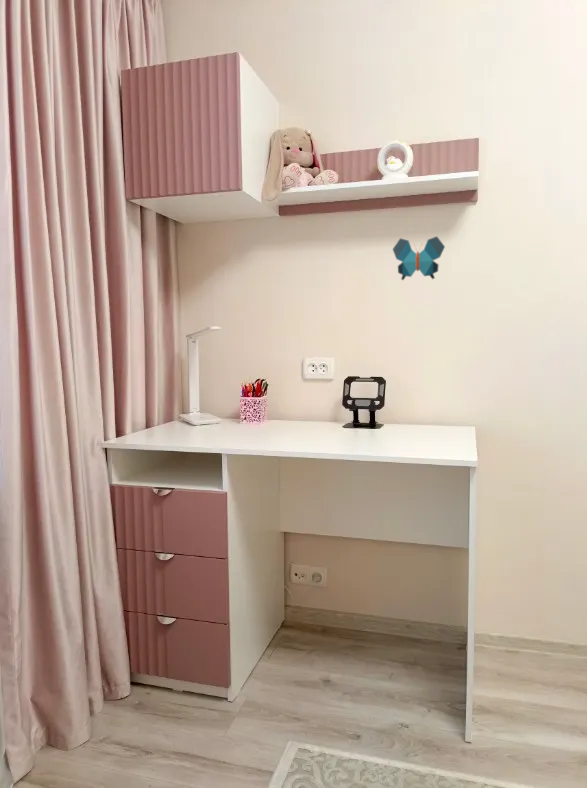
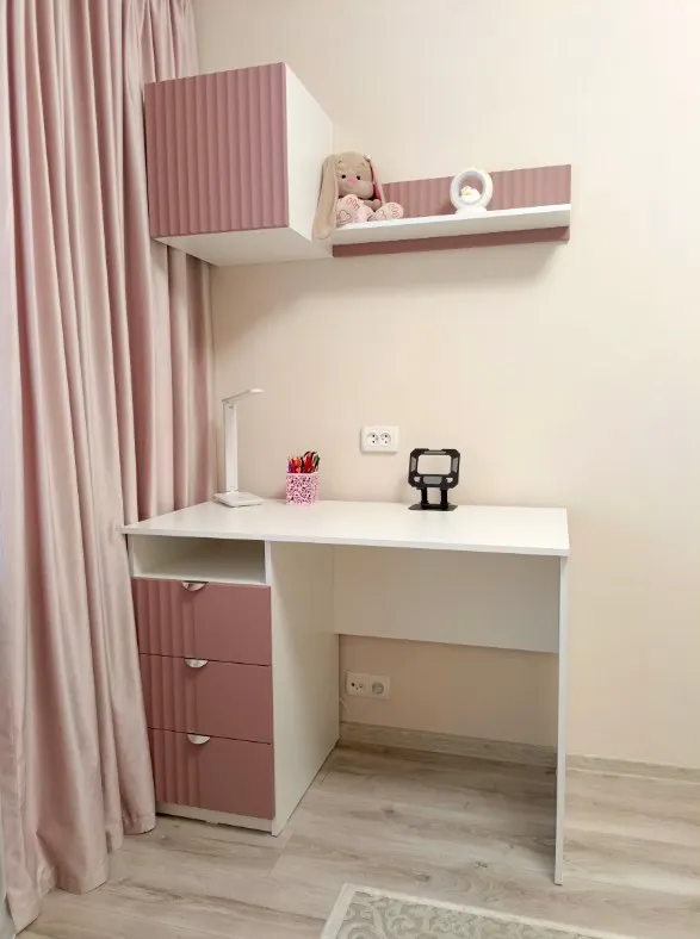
- decorative butterfly (417, 258)
